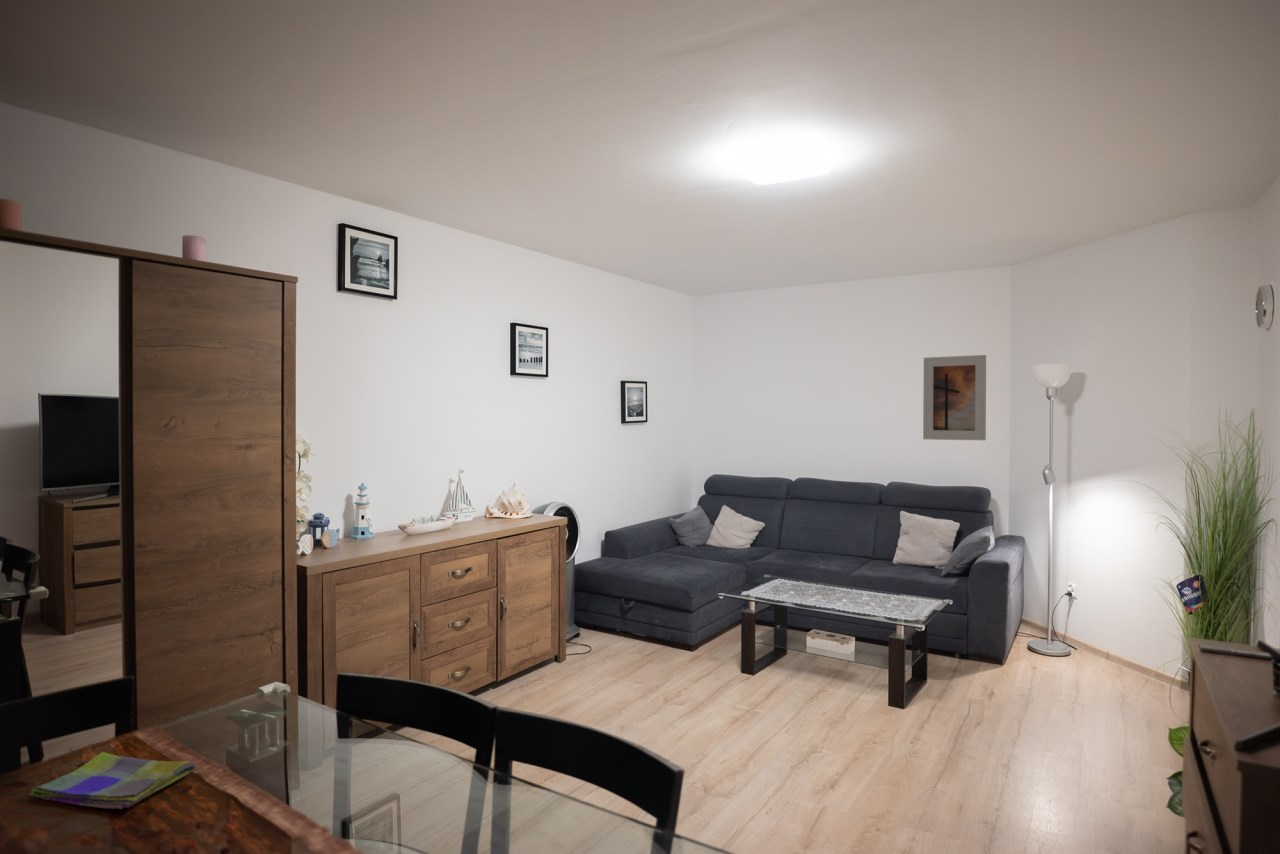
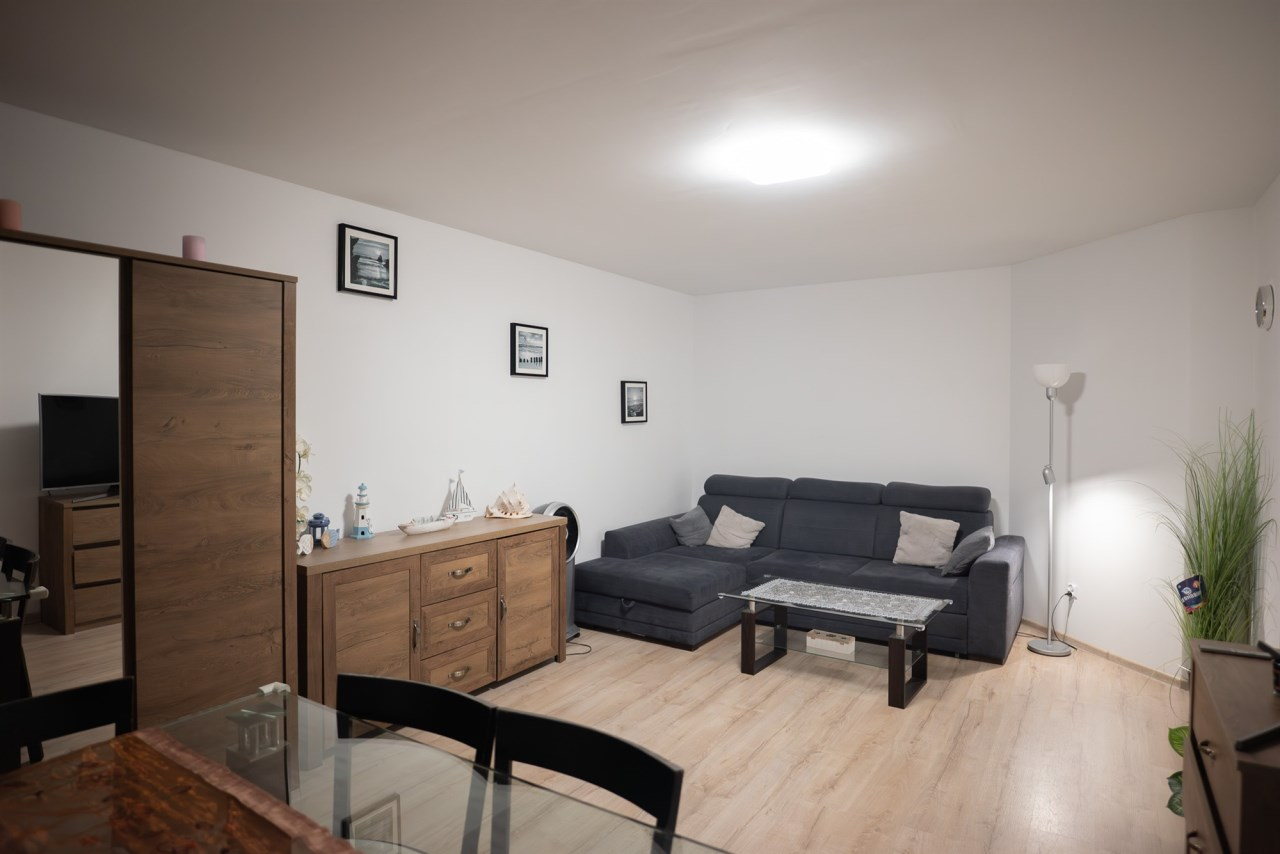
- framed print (954, 398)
- dish towel (116, 778)
